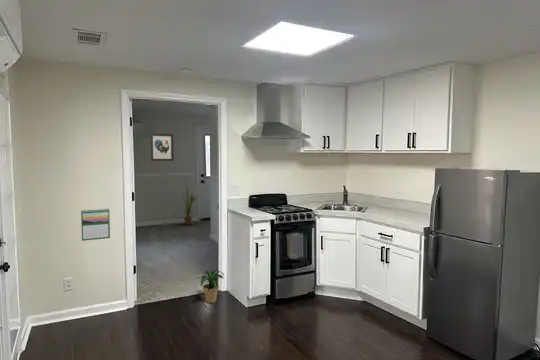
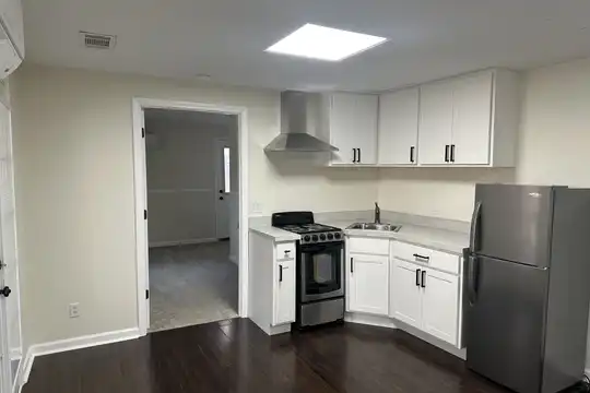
- calendar (95, 224)
- wall art (162, 147)
- house plant (187, 204)
- potted plant (211, 286)
